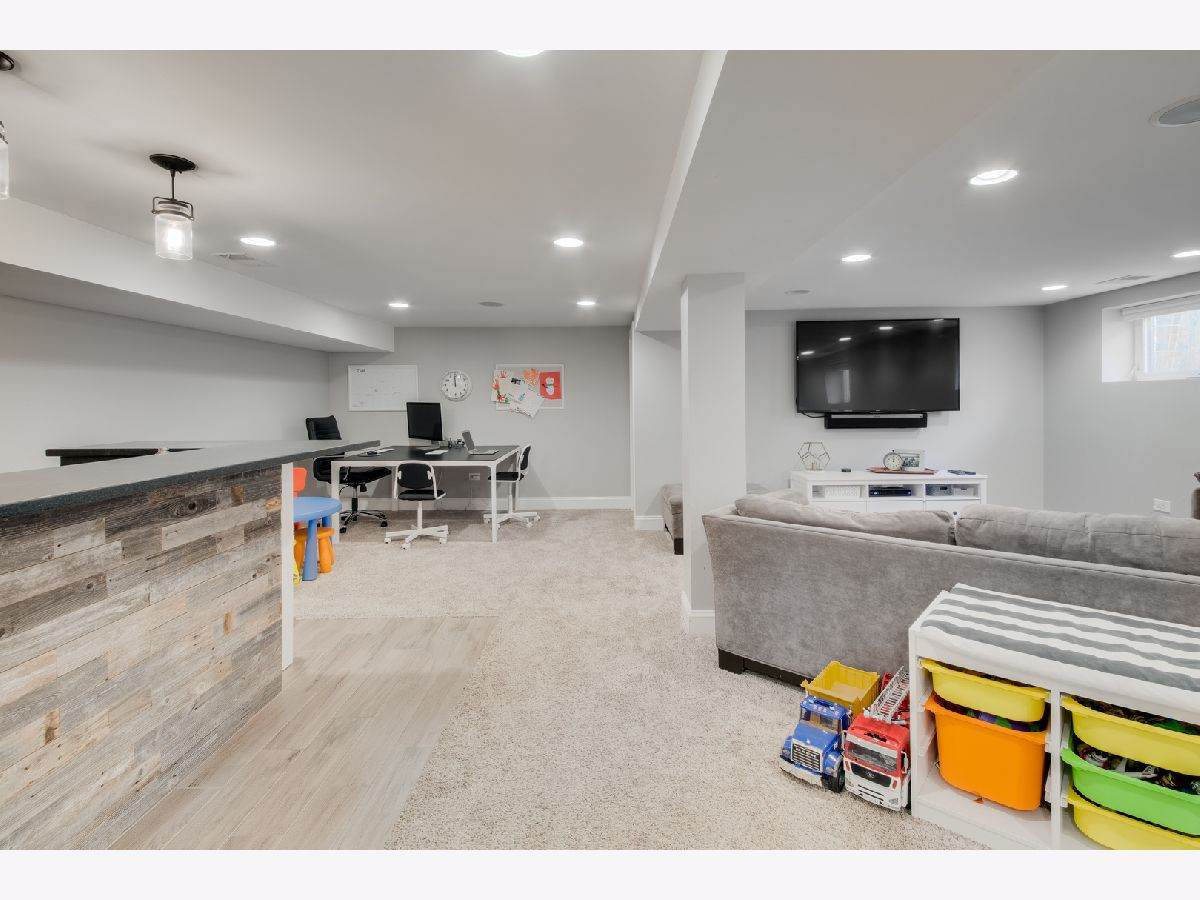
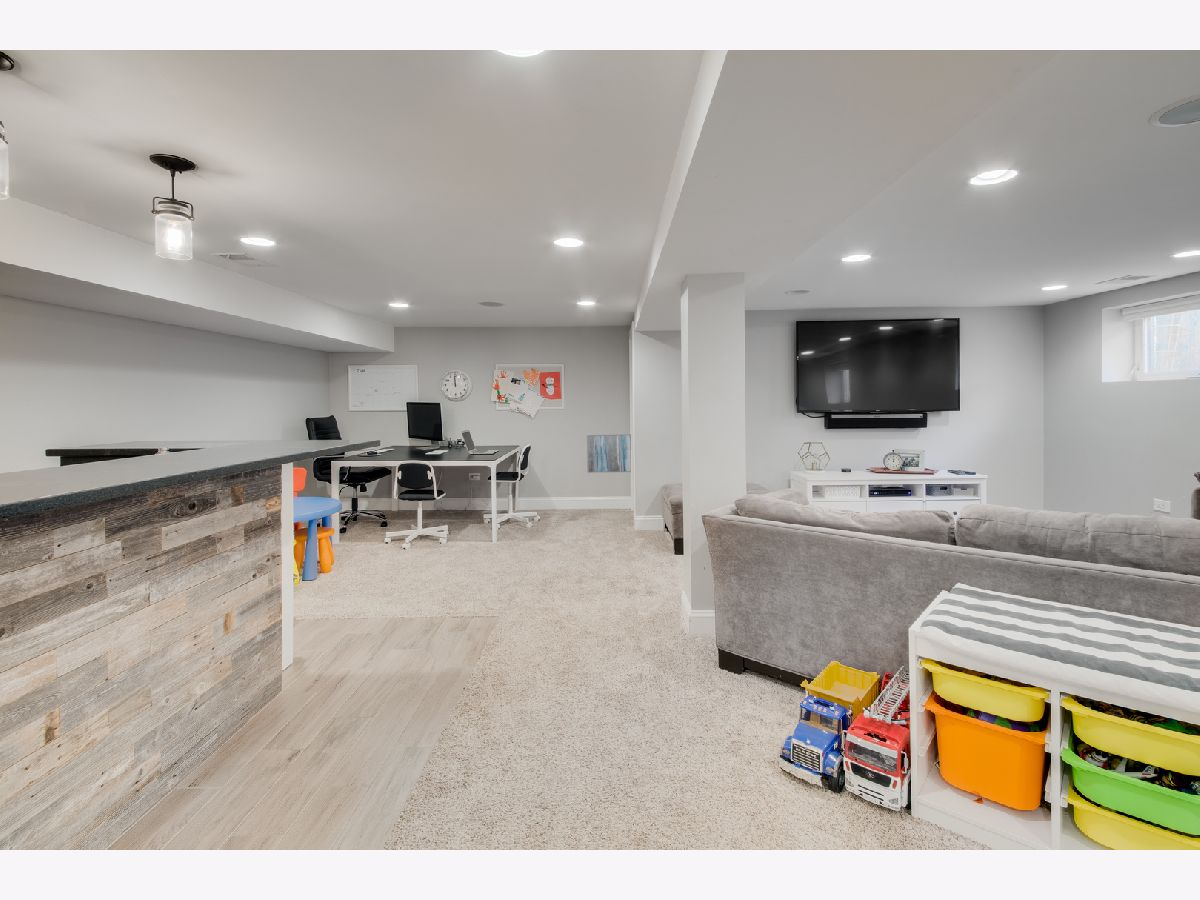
+ wall art (610, 453)
